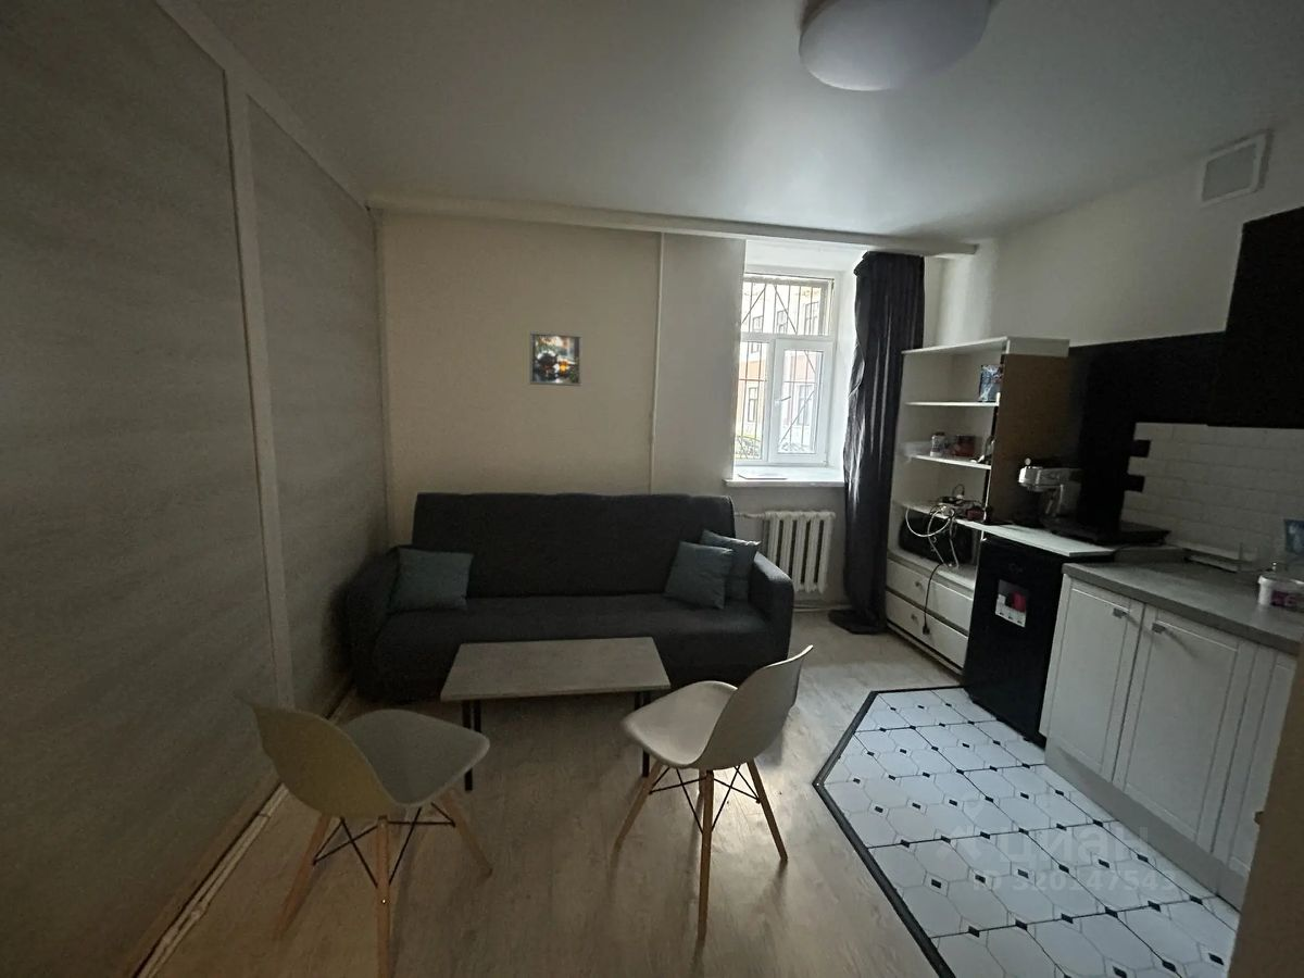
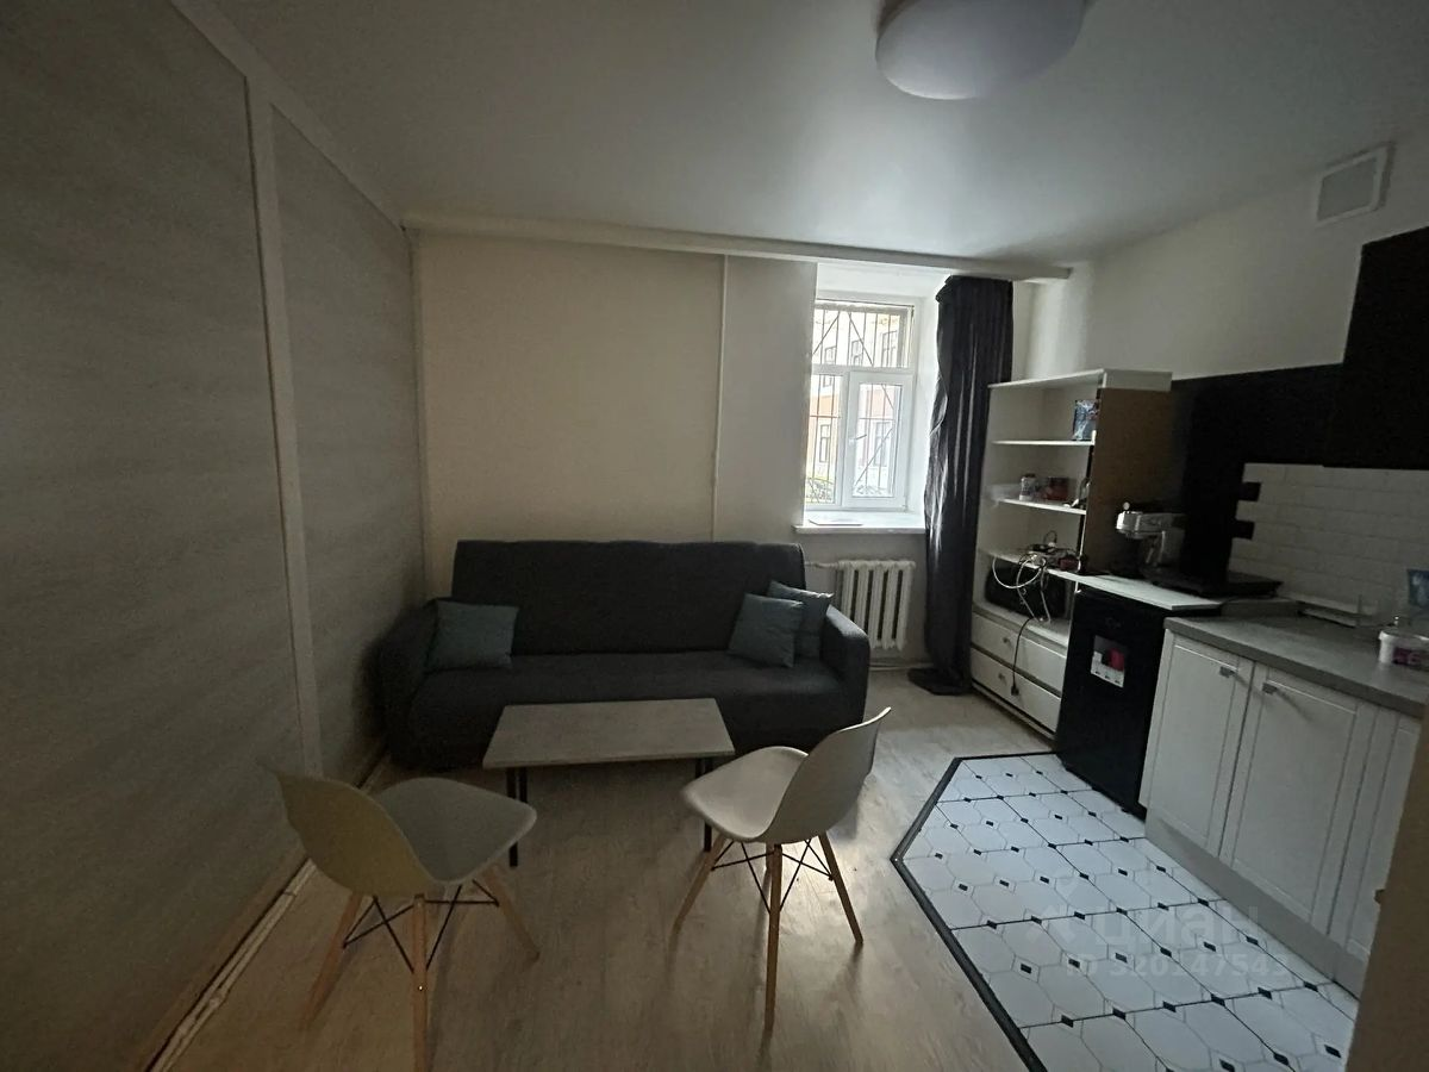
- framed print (555, 359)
